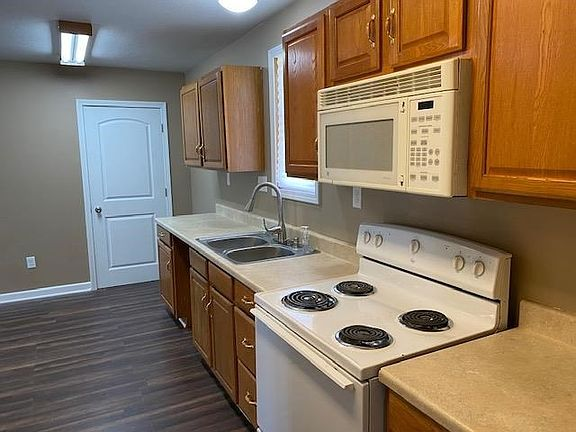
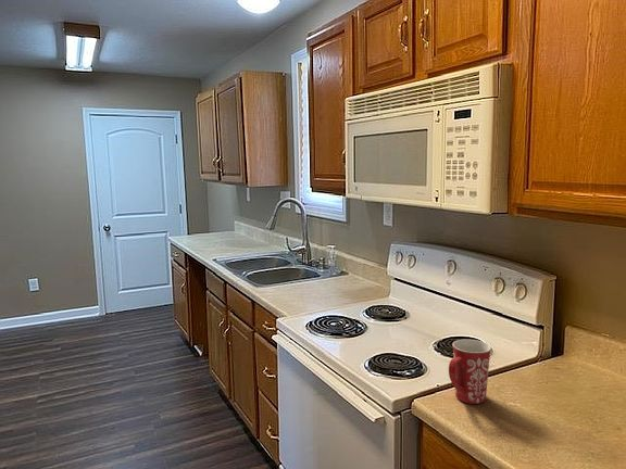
+ mug (466, 372)
